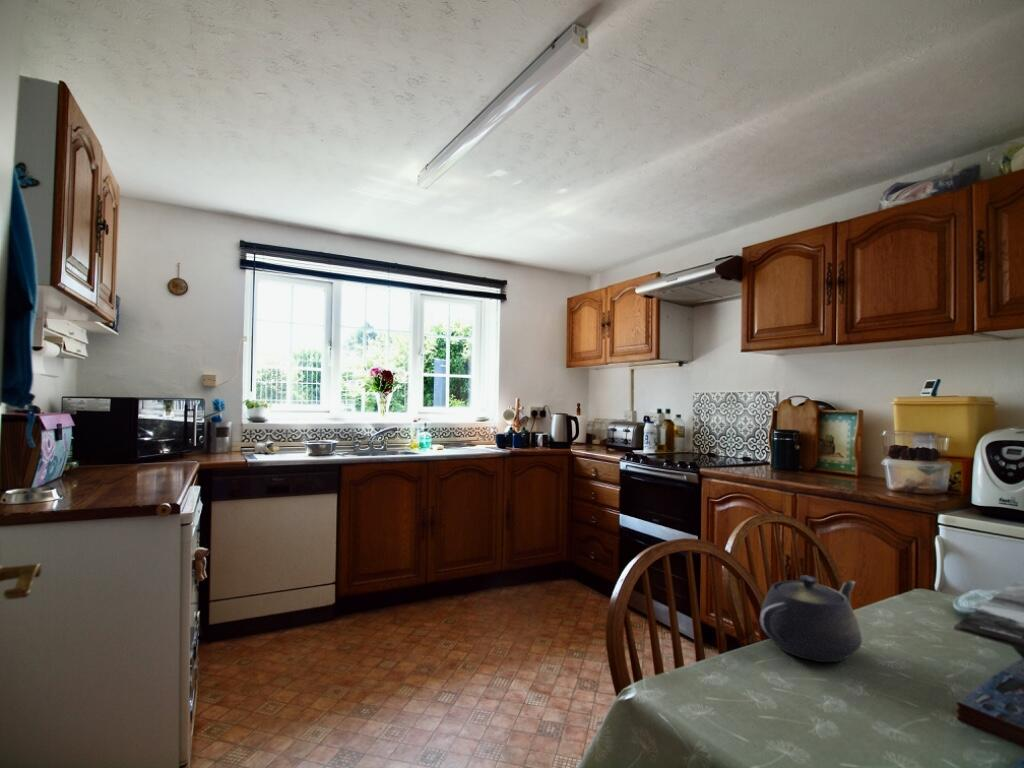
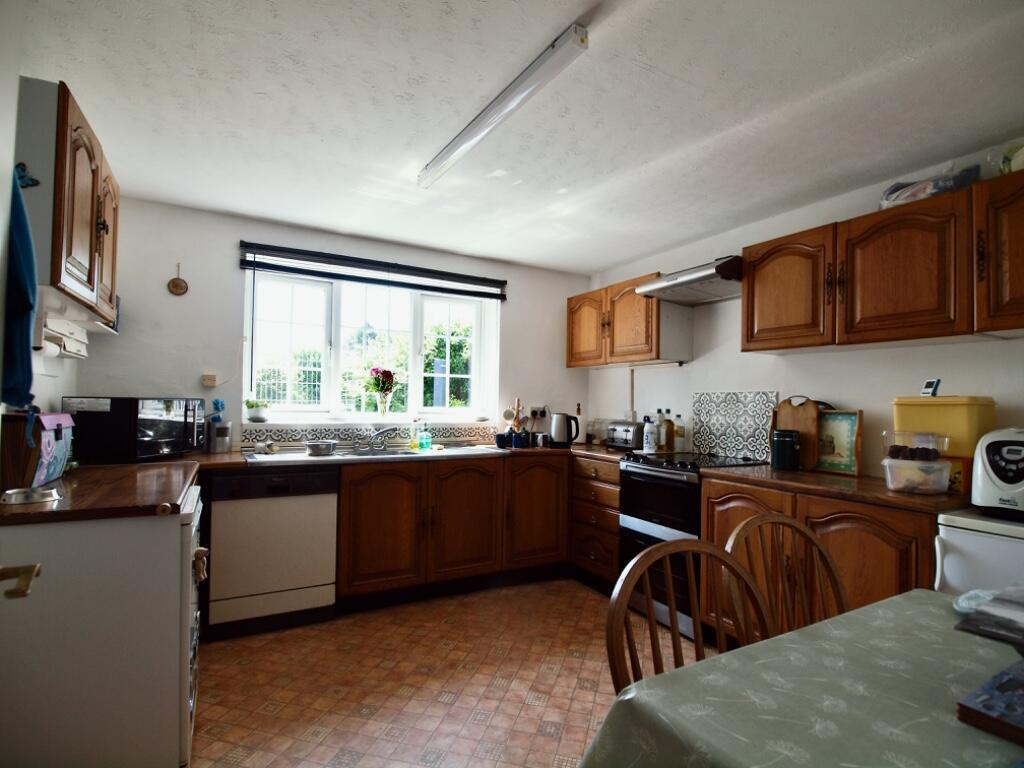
- teapot (811, 611)
